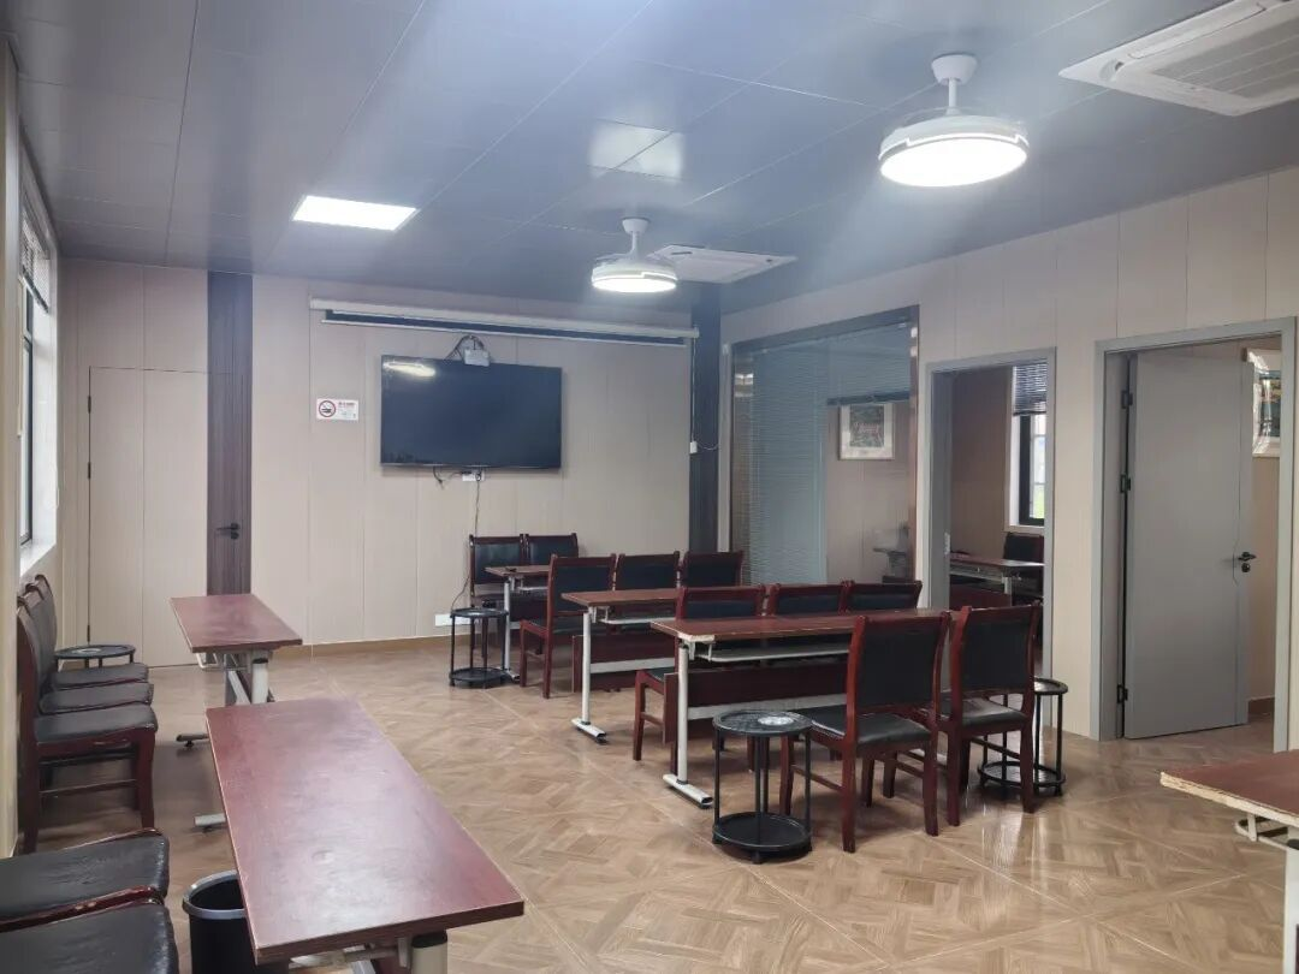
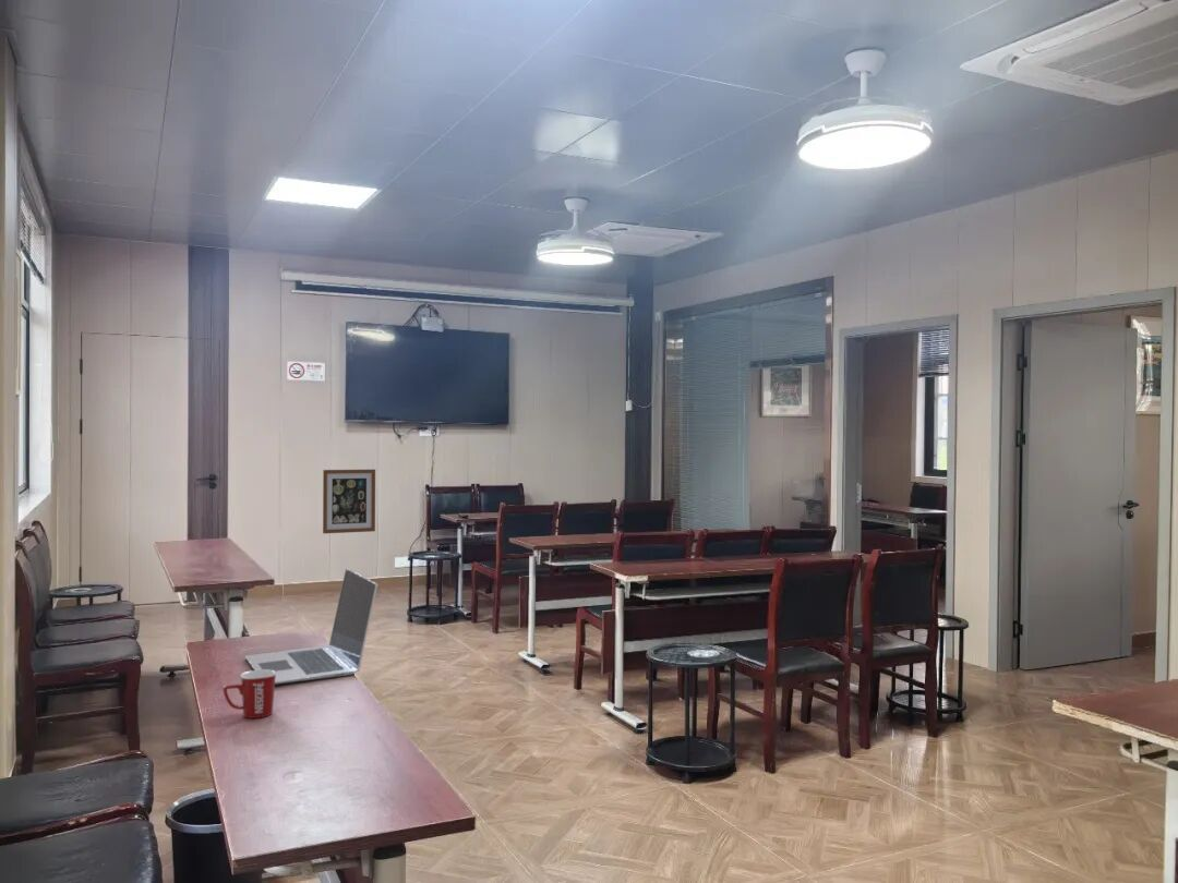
+ wall art (349, 500)
+ mug (249, 694)
+ laptop (333, 626)
